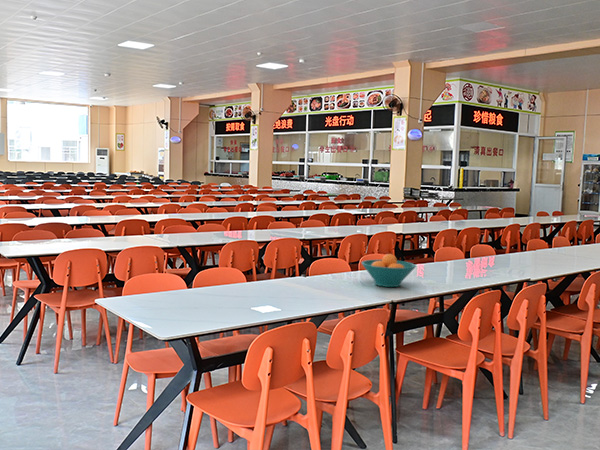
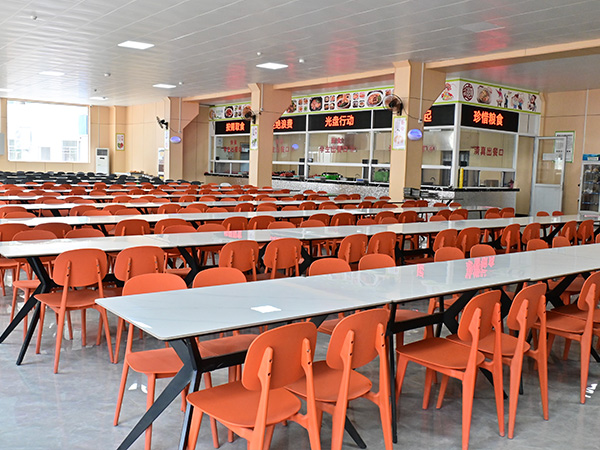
- fruit bowl (388, 269)
